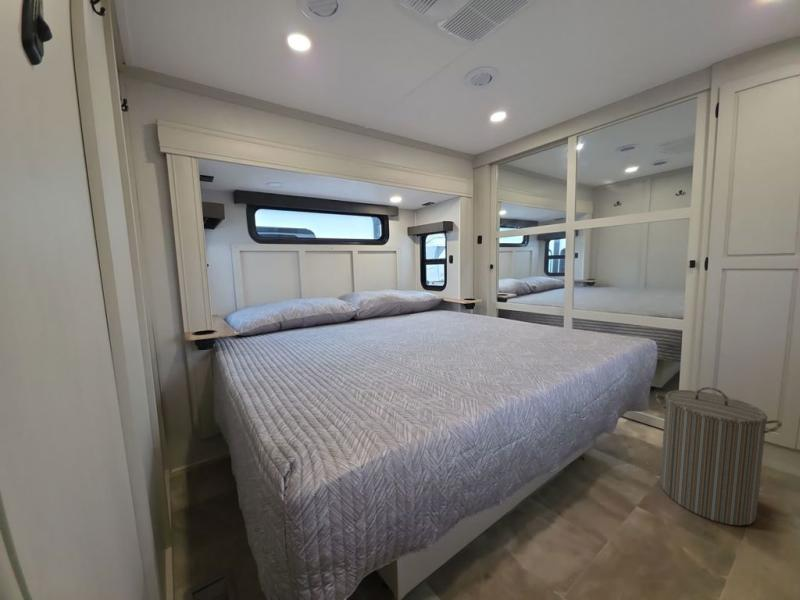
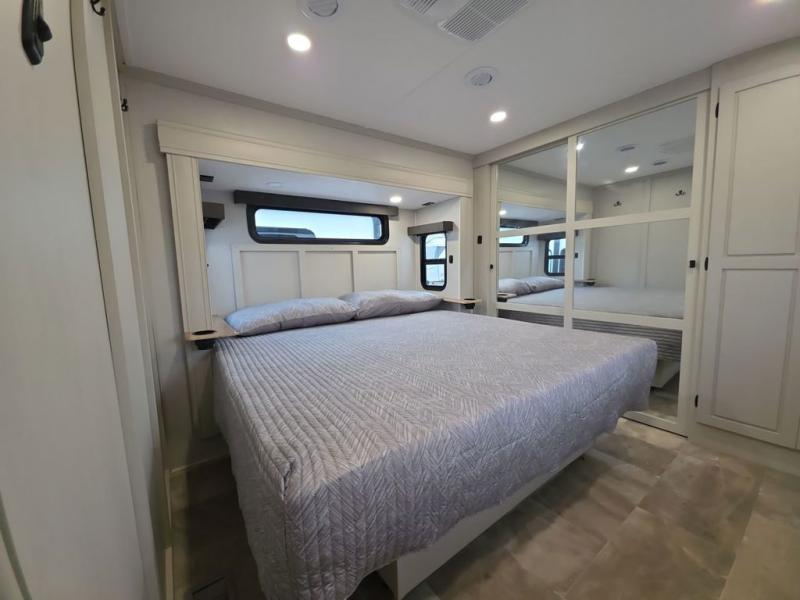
- laundry hamper (709, 444)
